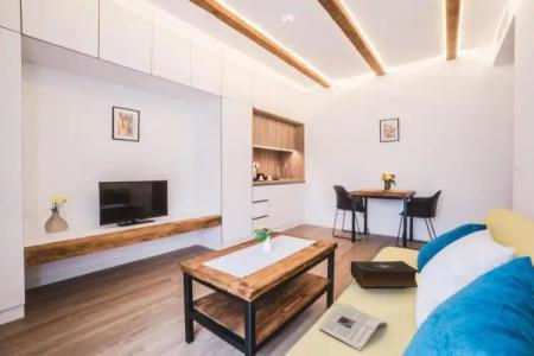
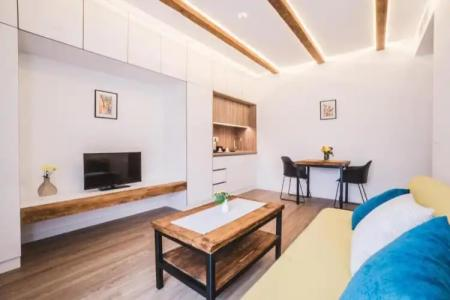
- magazine (354, 322)
- book (382, 272)
